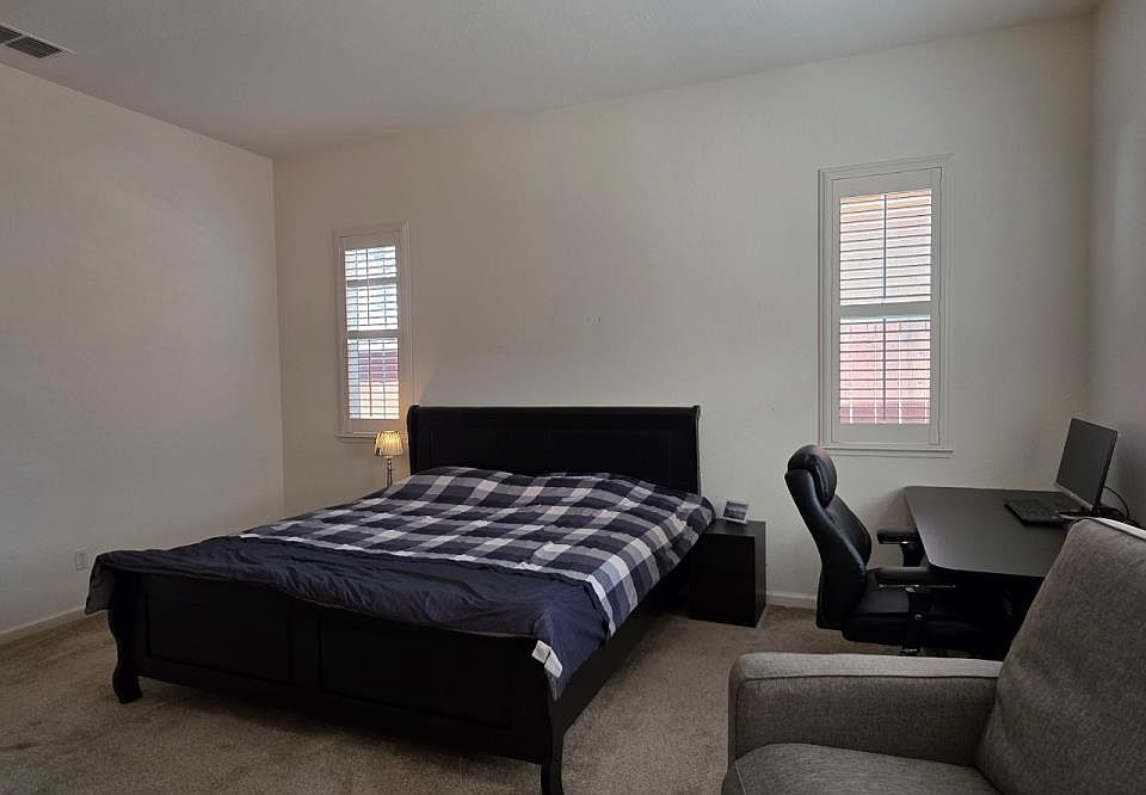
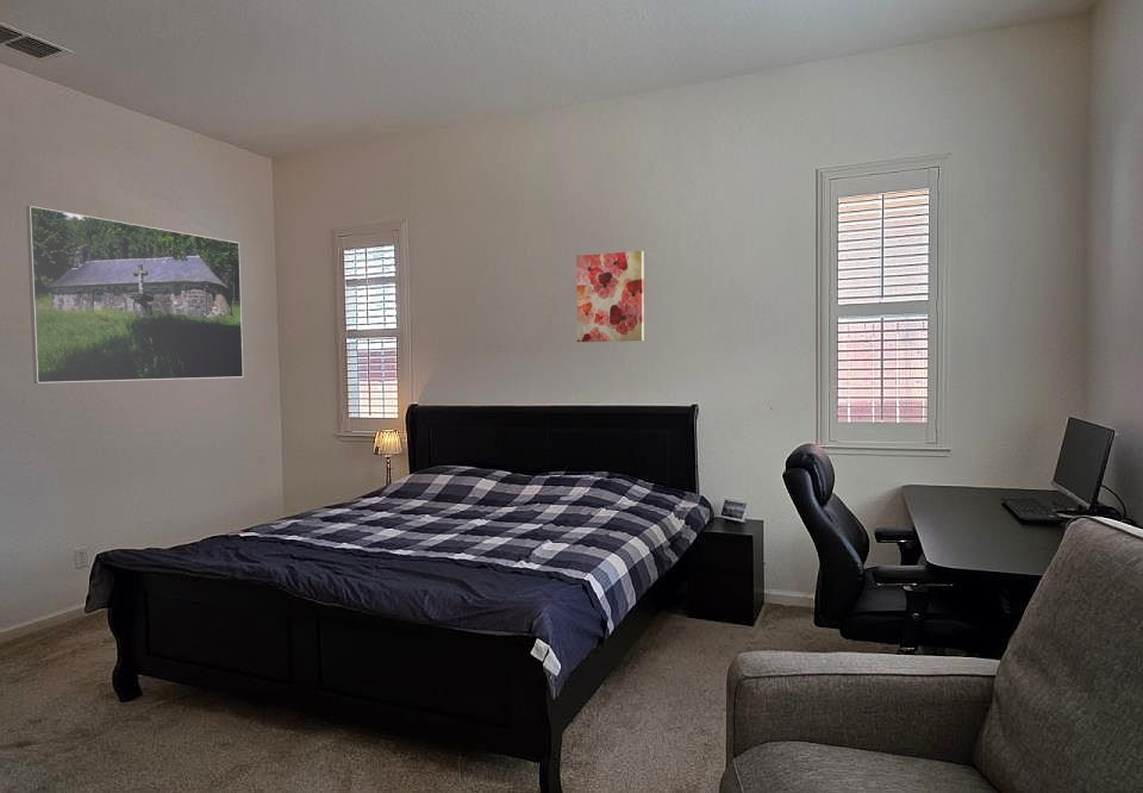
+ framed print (149, 304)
+ wall art (610, 296)
